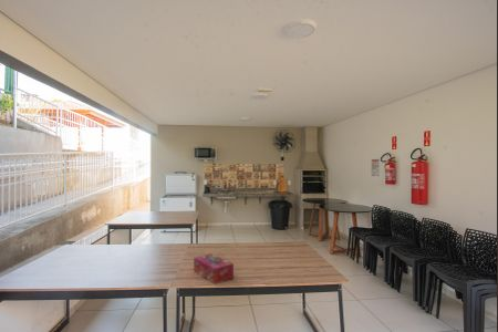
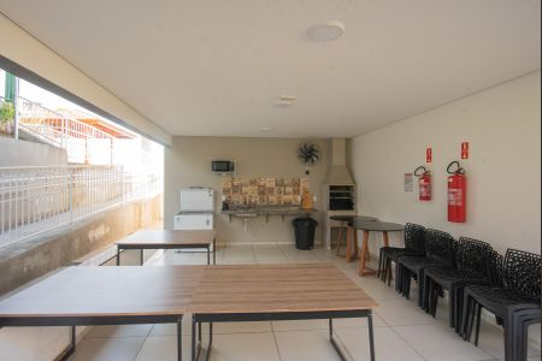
- tissue box (212, 267)
